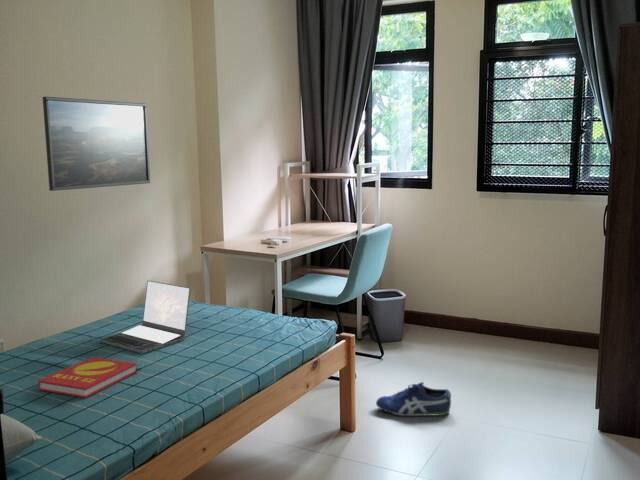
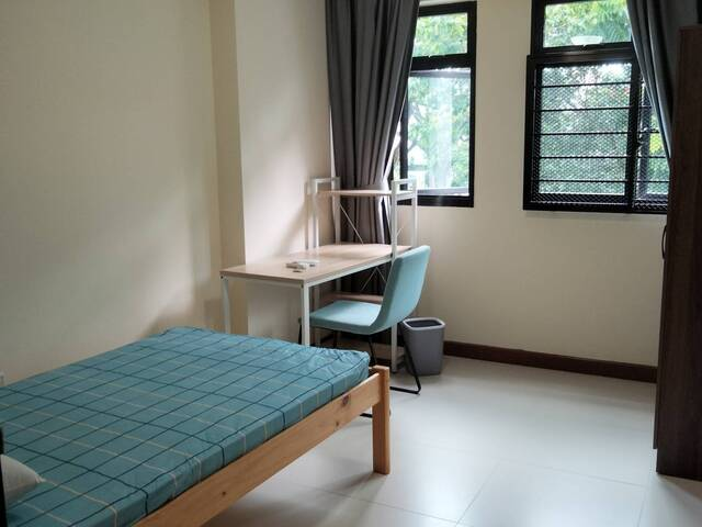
- shoe (413, 396)
- book (89, 376)
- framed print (101, 143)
- laptop (145, 314)
